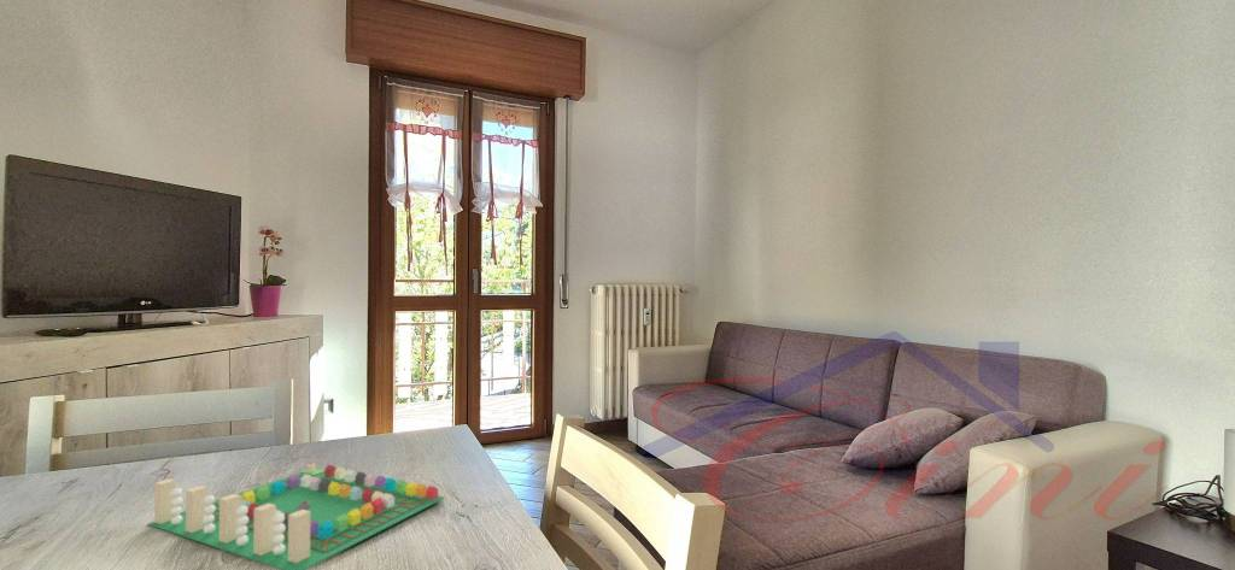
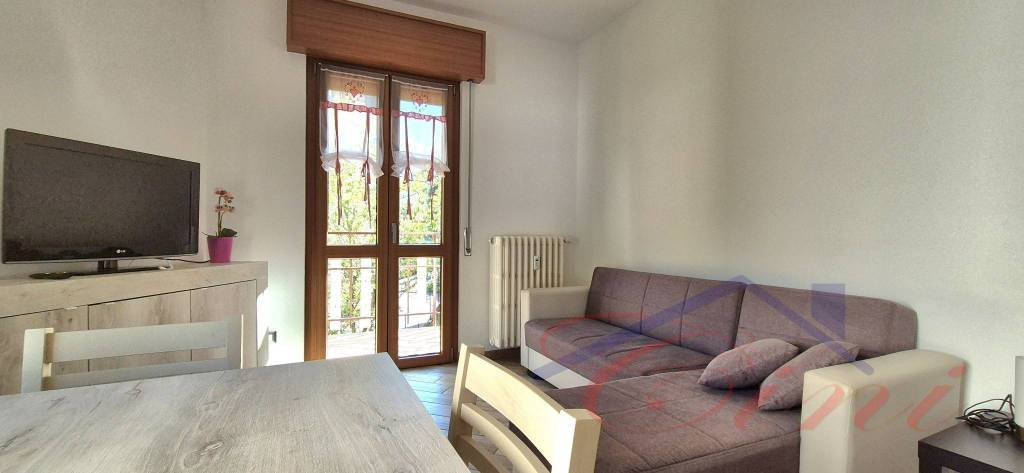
- board game (305, 490)
